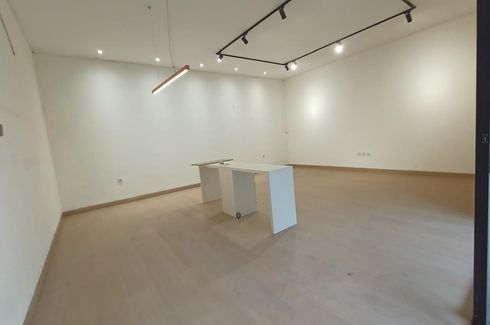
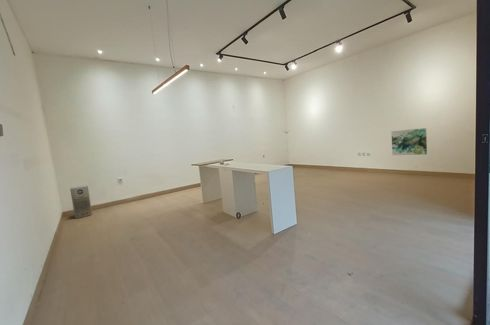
+ air purifier (81, 200)
+ wall art (408, 142)
